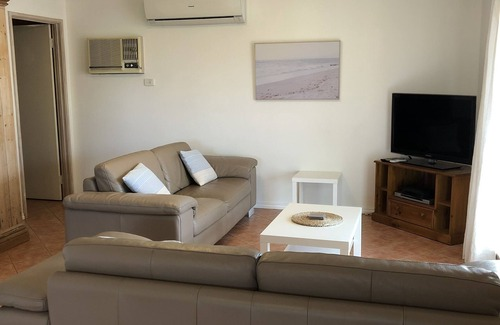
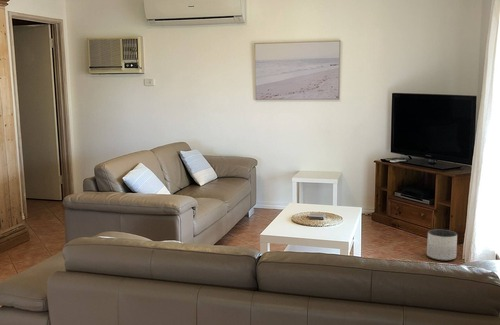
+ planter (441, 244)
